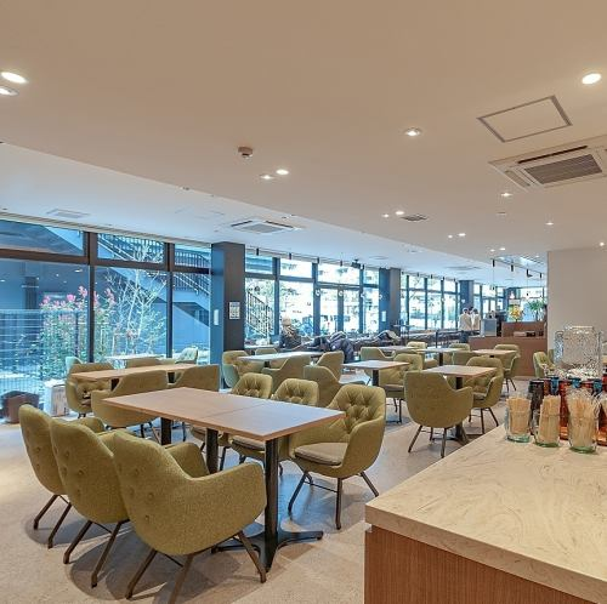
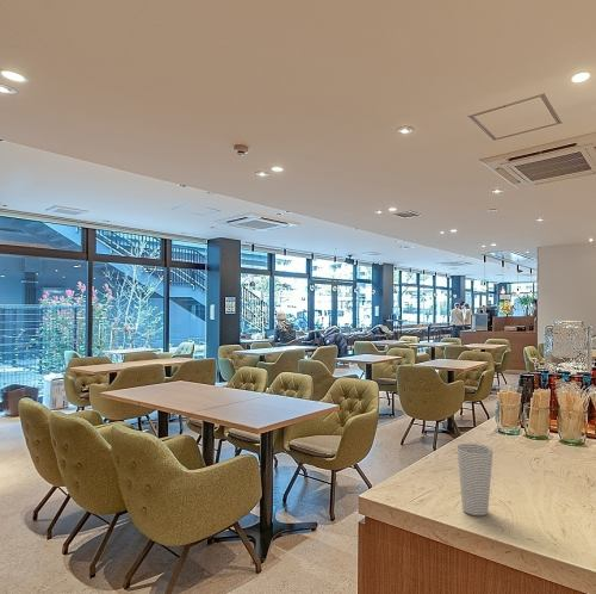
+ cup (474, 479)
